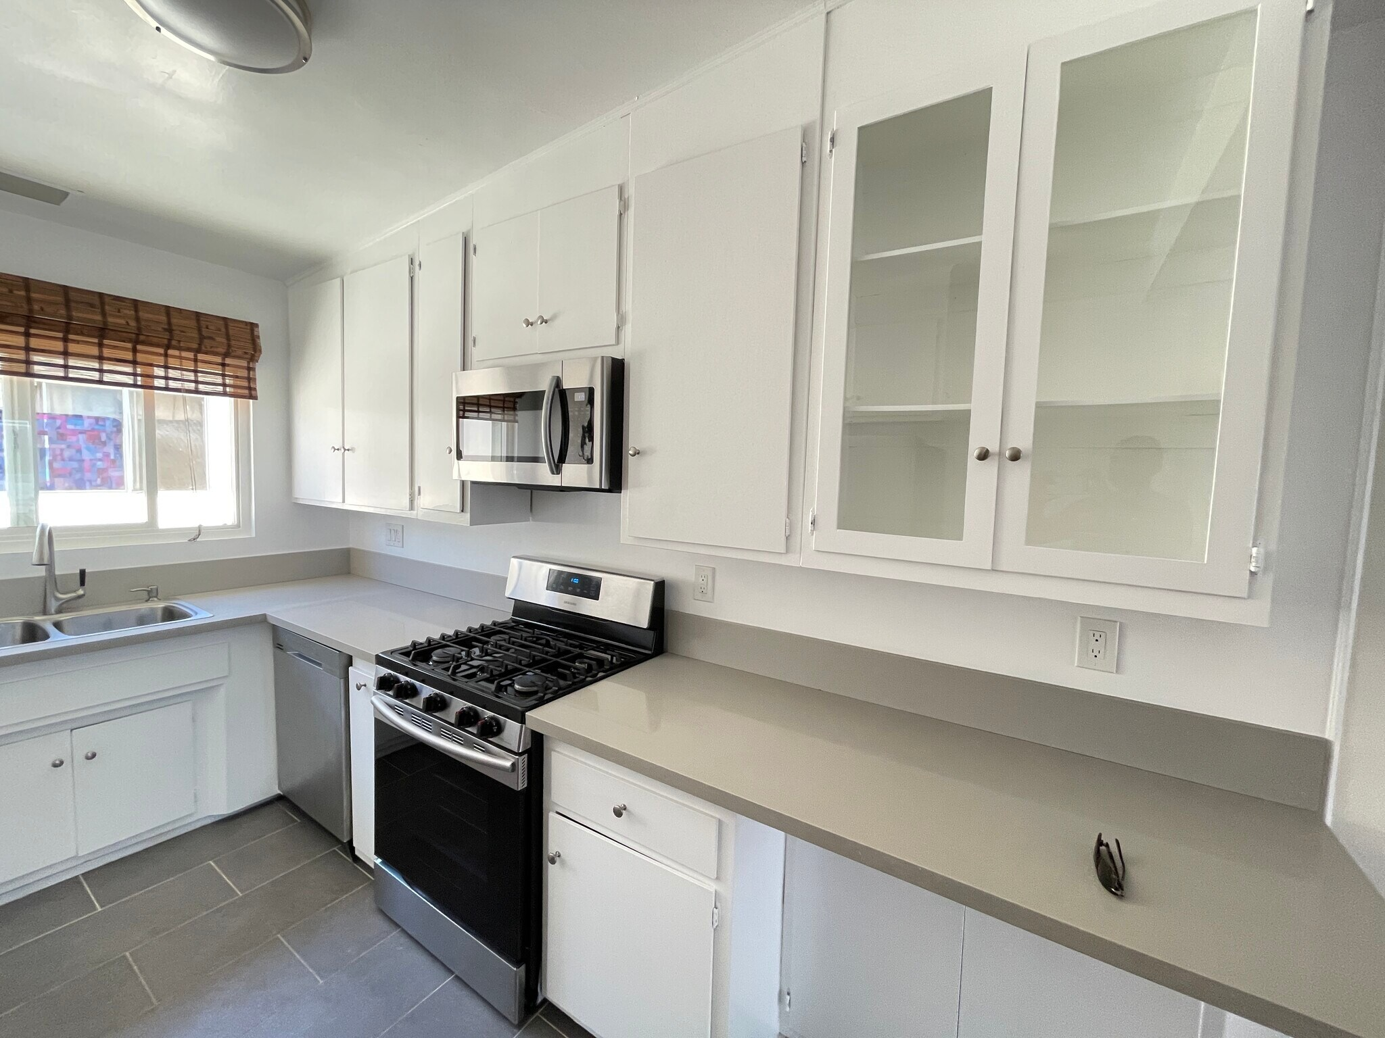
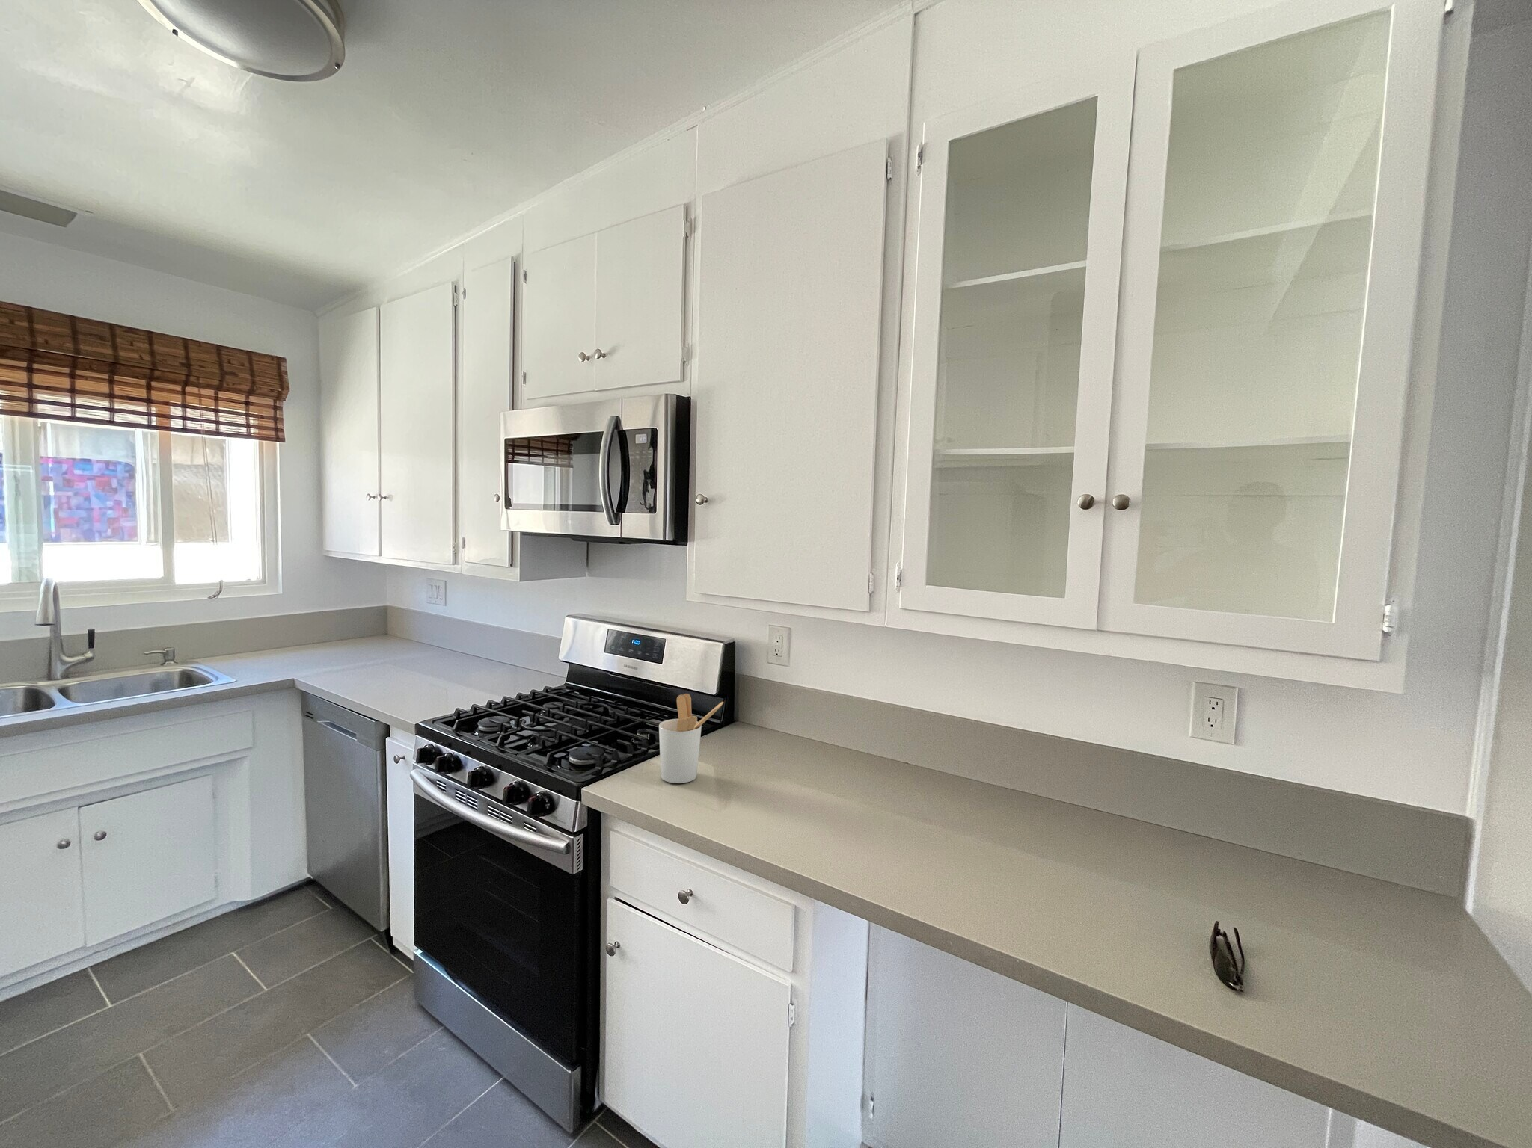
+ utensil holder (691, 738)
